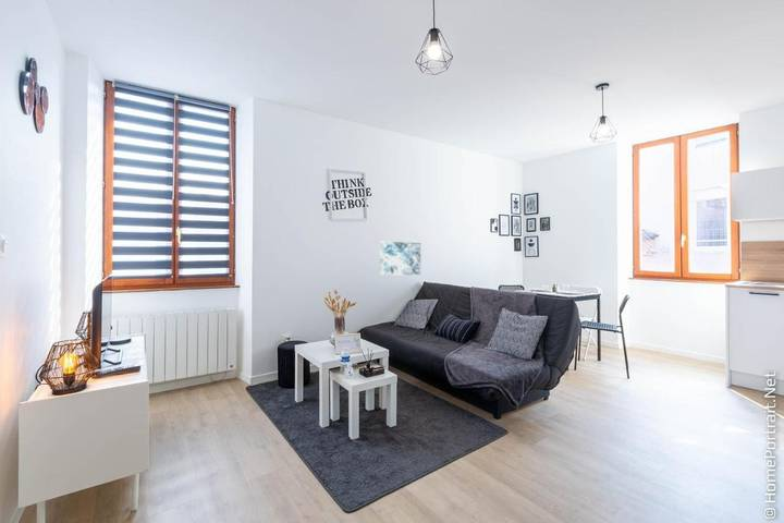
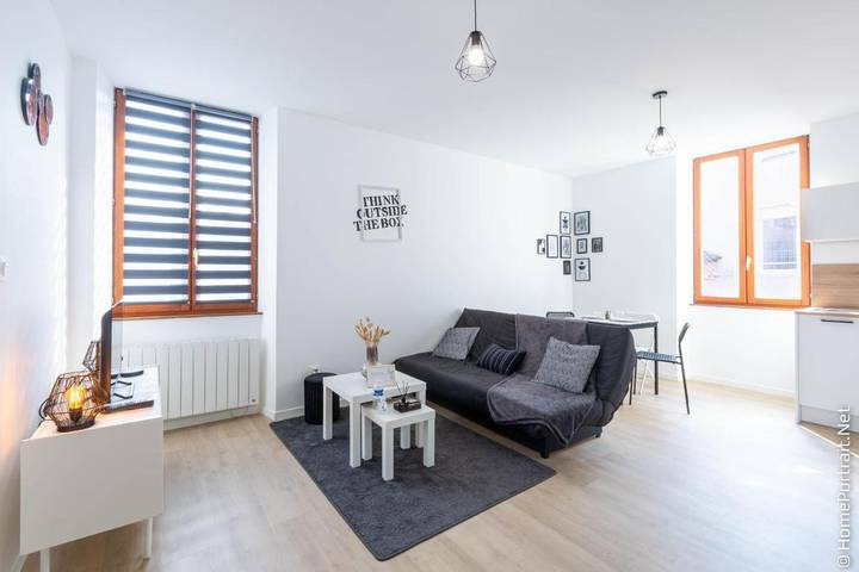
- wall art (401, 258)
